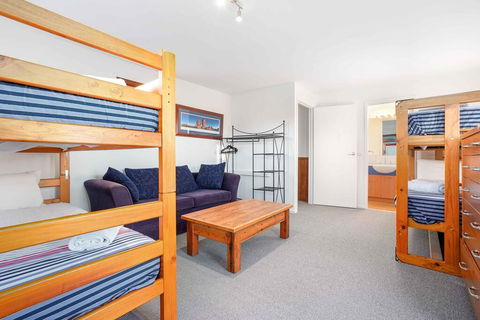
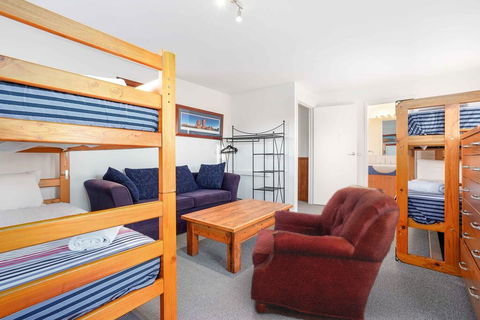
+ armchair (315, 237)
